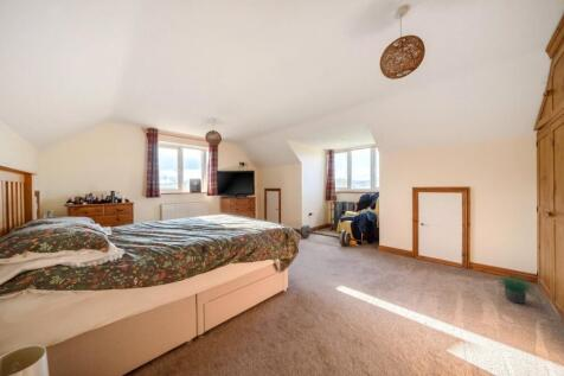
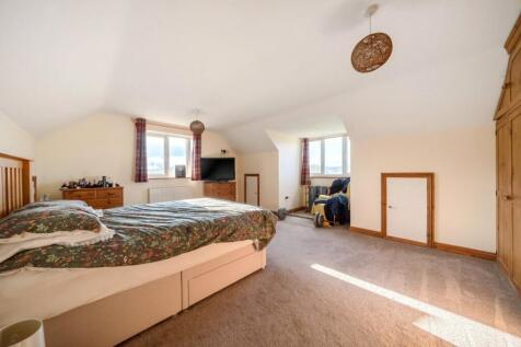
- potted plant (514, 283)
